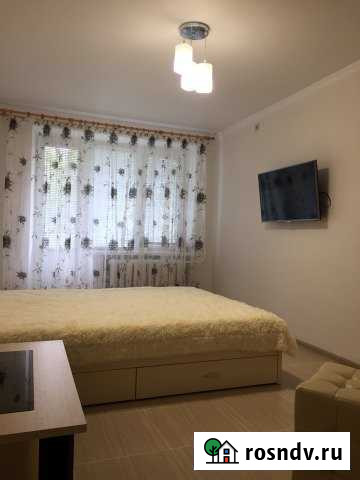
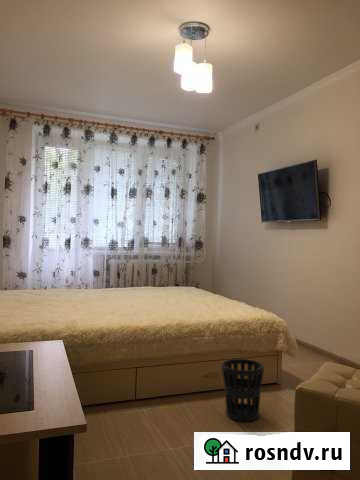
+ wastebasket (242, 389)
